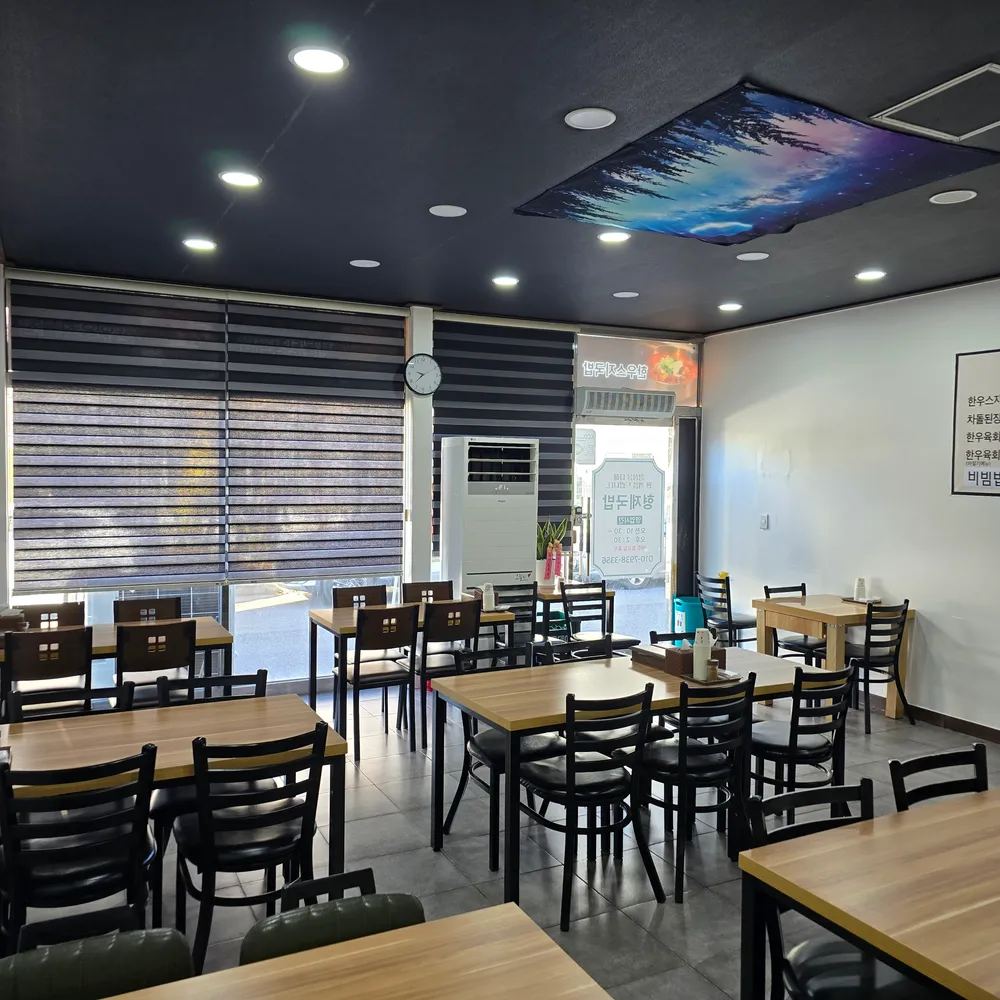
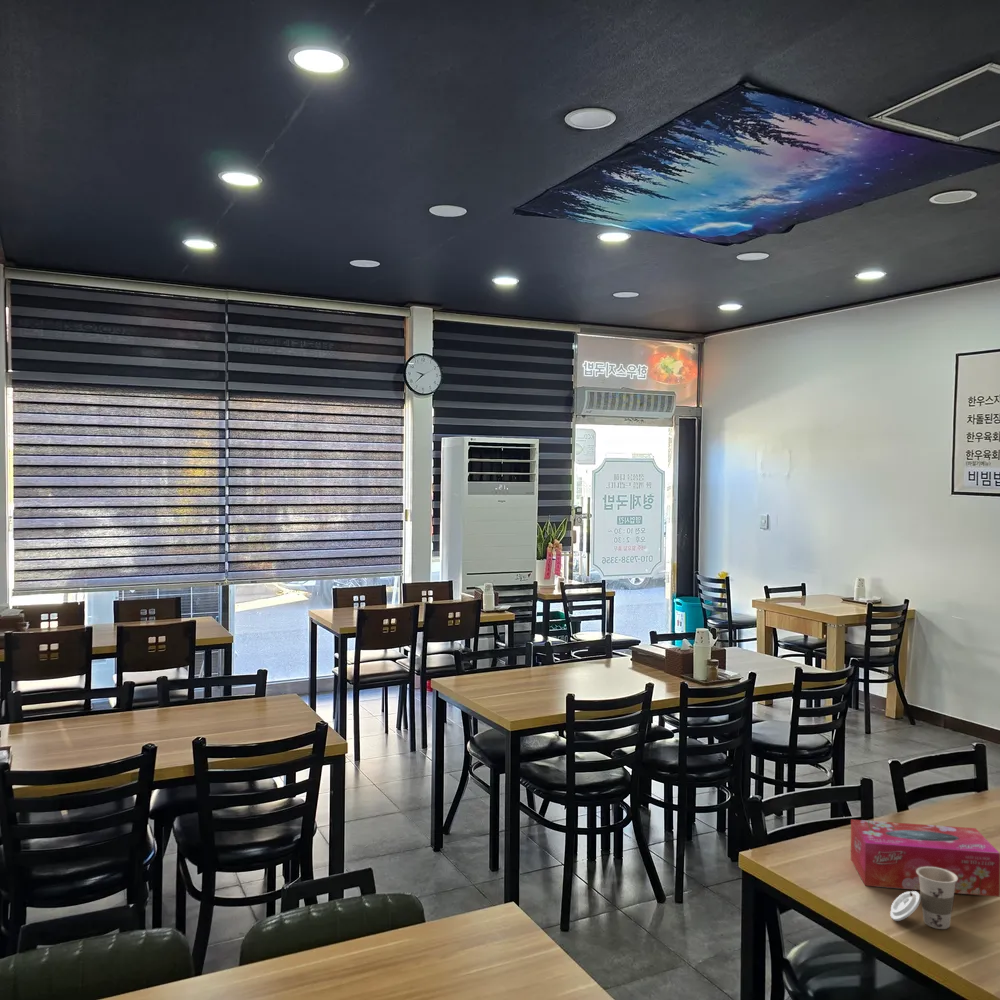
+ tissue box (921, 856)
+ cup (923, 897)
